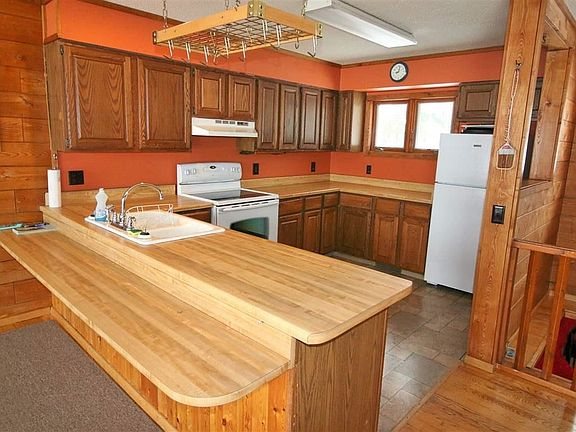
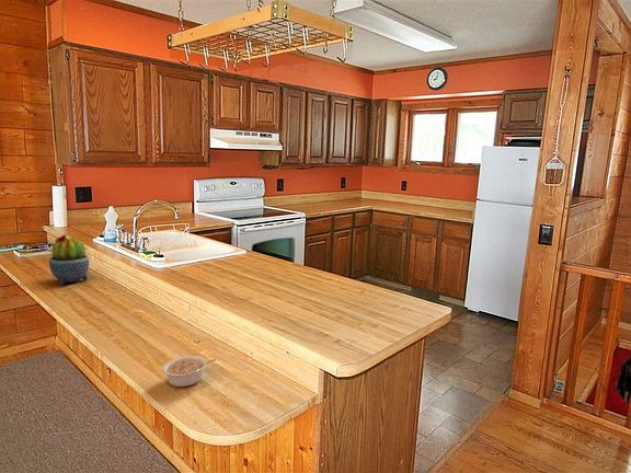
+ potted cactus (69, 257)
+ legume (186, 370)
